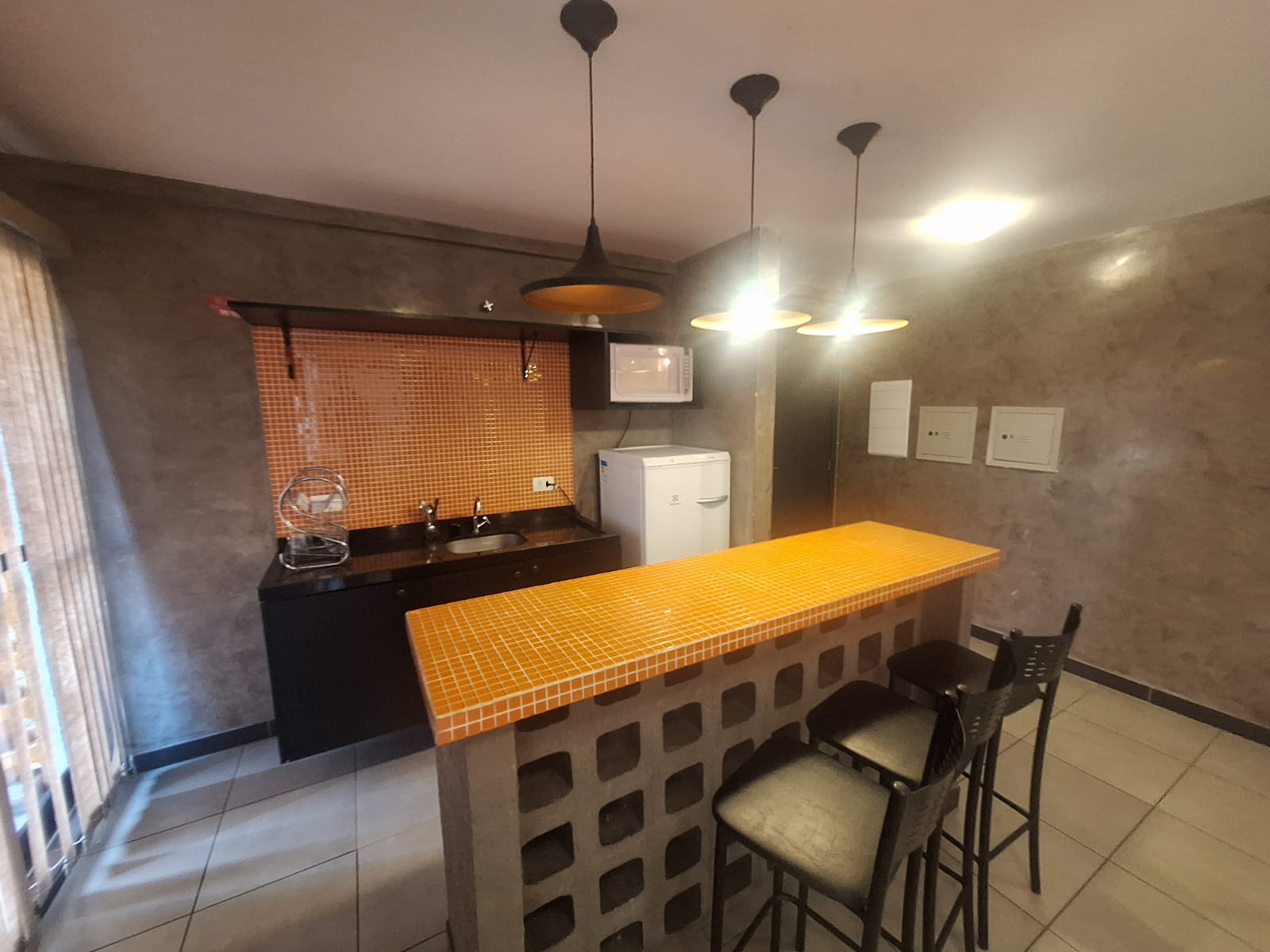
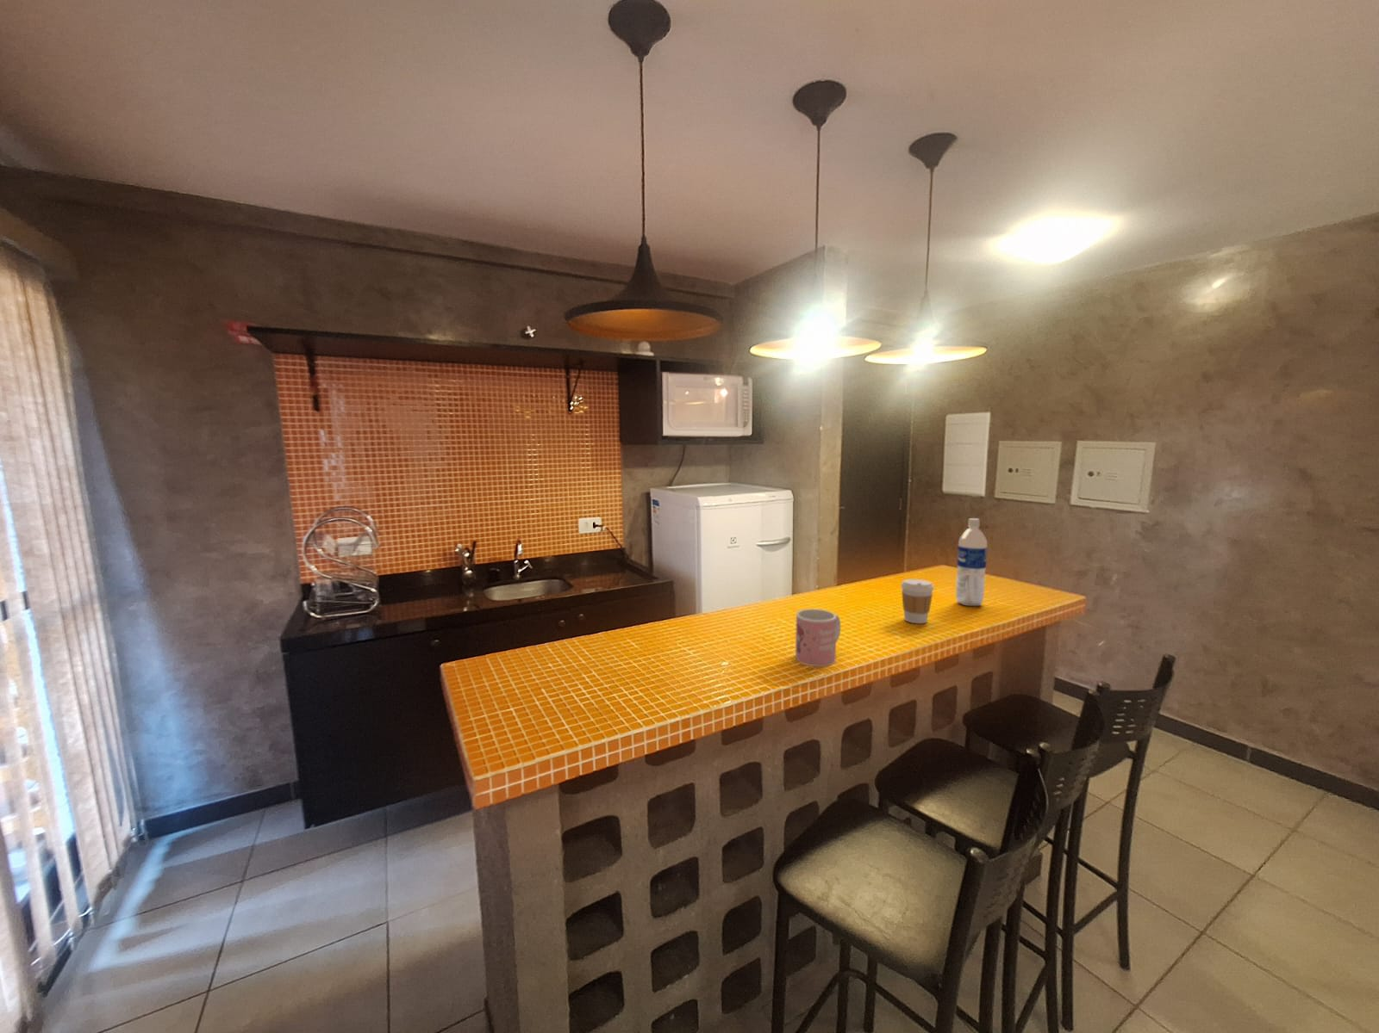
+ water bottle (972, 561)
+ coffee cup (916, 600)
+ mug (819, 635)
